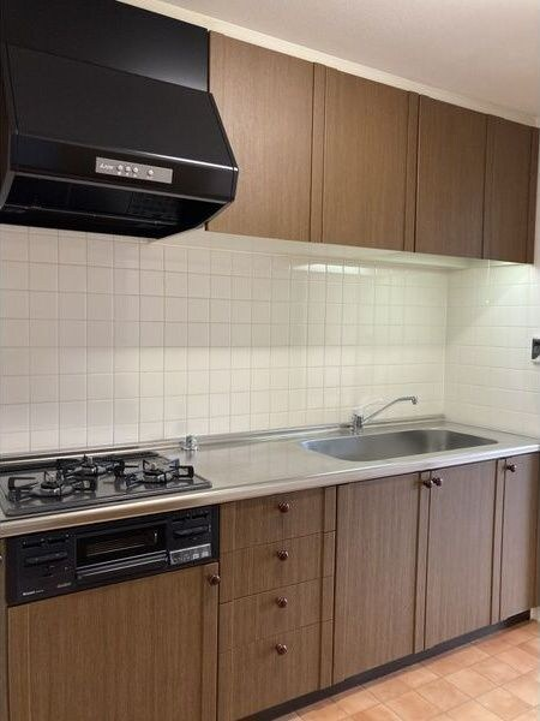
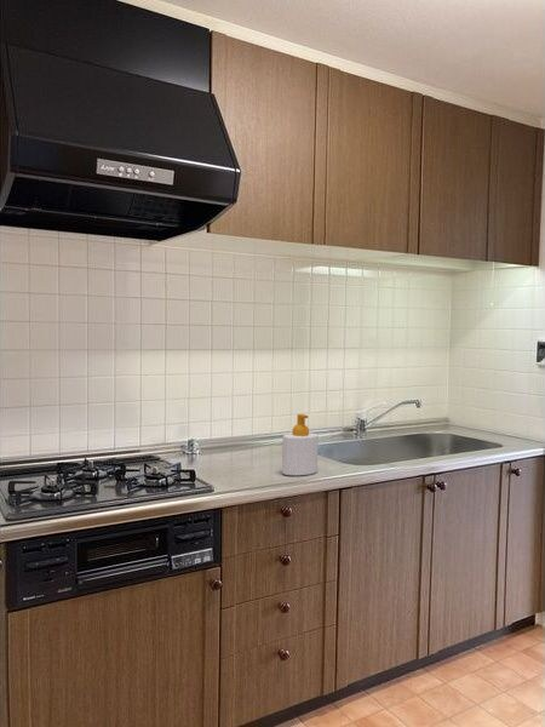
+ soap bottle (300, 443)
